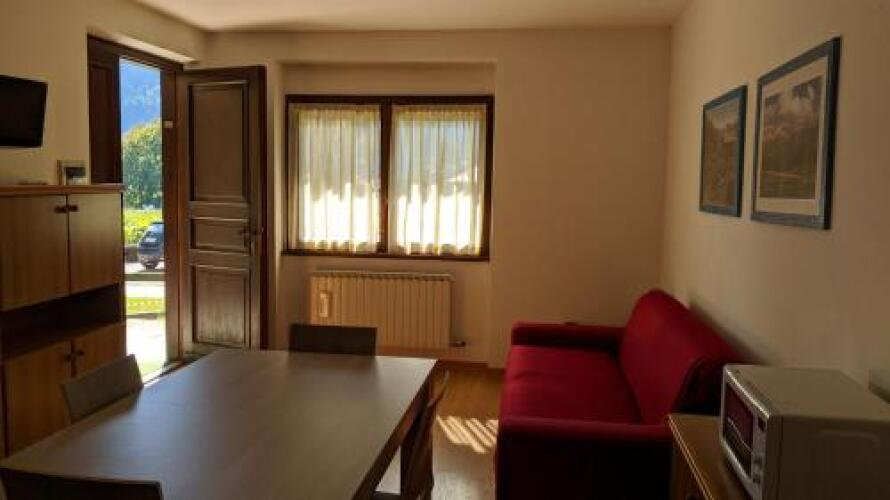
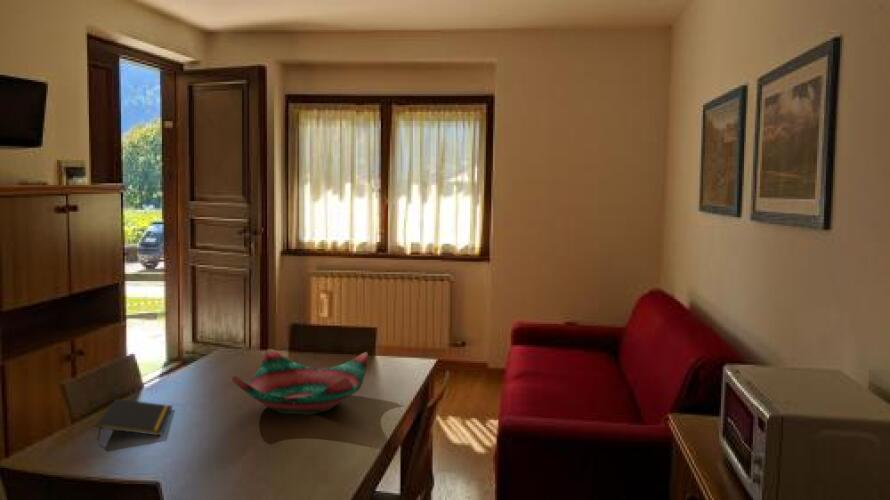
+ notepad (137, 416)
+ decorative bowl (304, 383)
